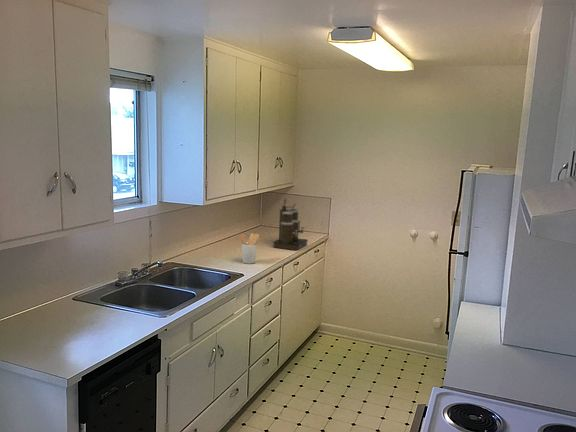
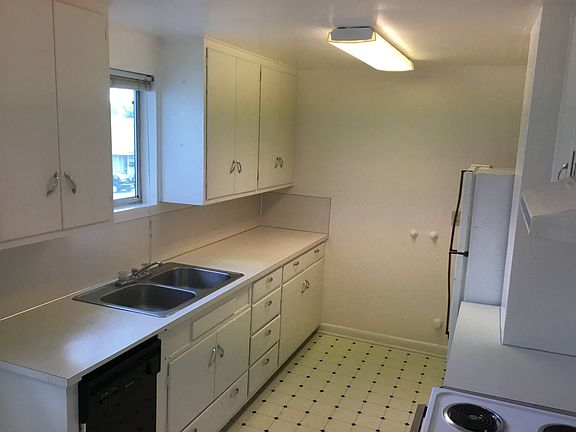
- coffee maker (291, 222)
- utensil holder (250, 247)
